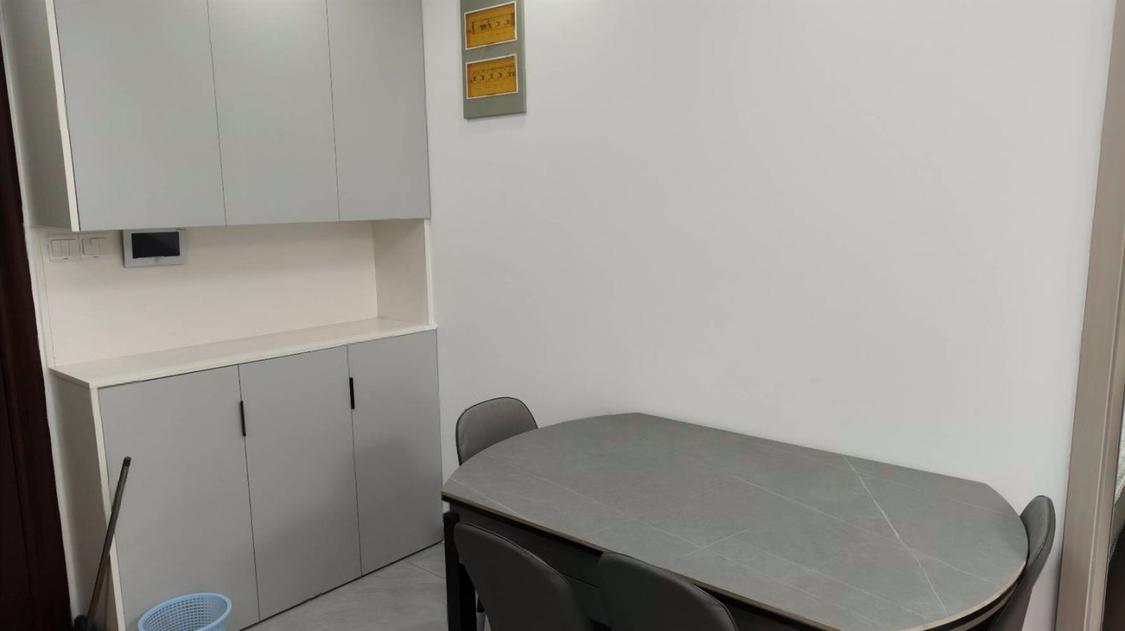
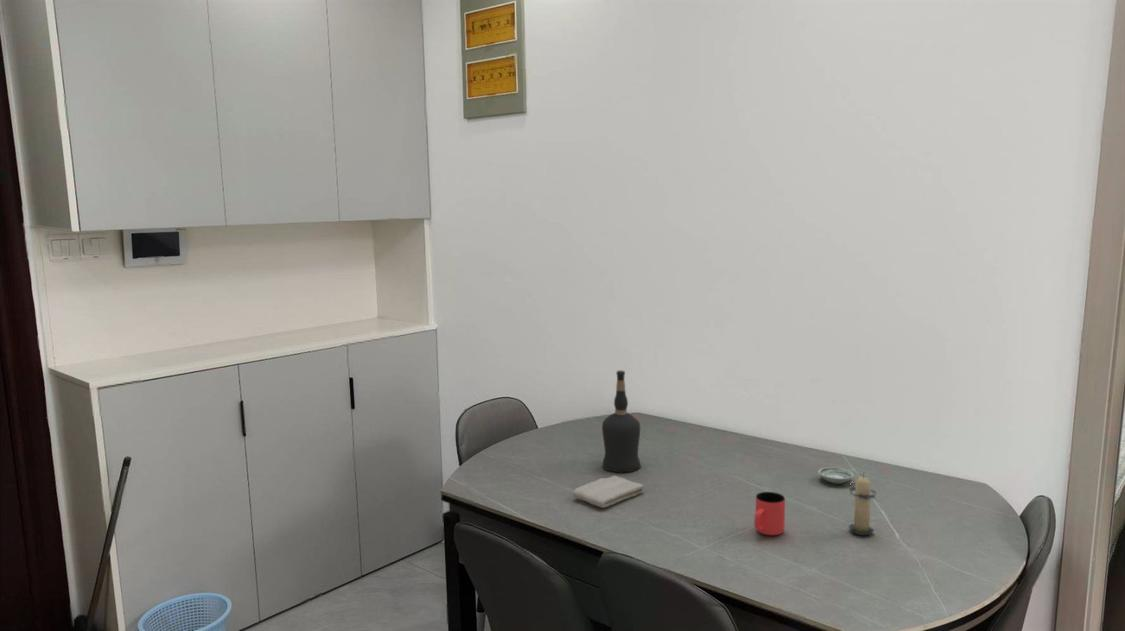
+ candle (862, 502)
+ saucer (835, 476)
+ liquor bottle (621, 418)
+ washcloth (609, 490)
+ cup (766, 515)
